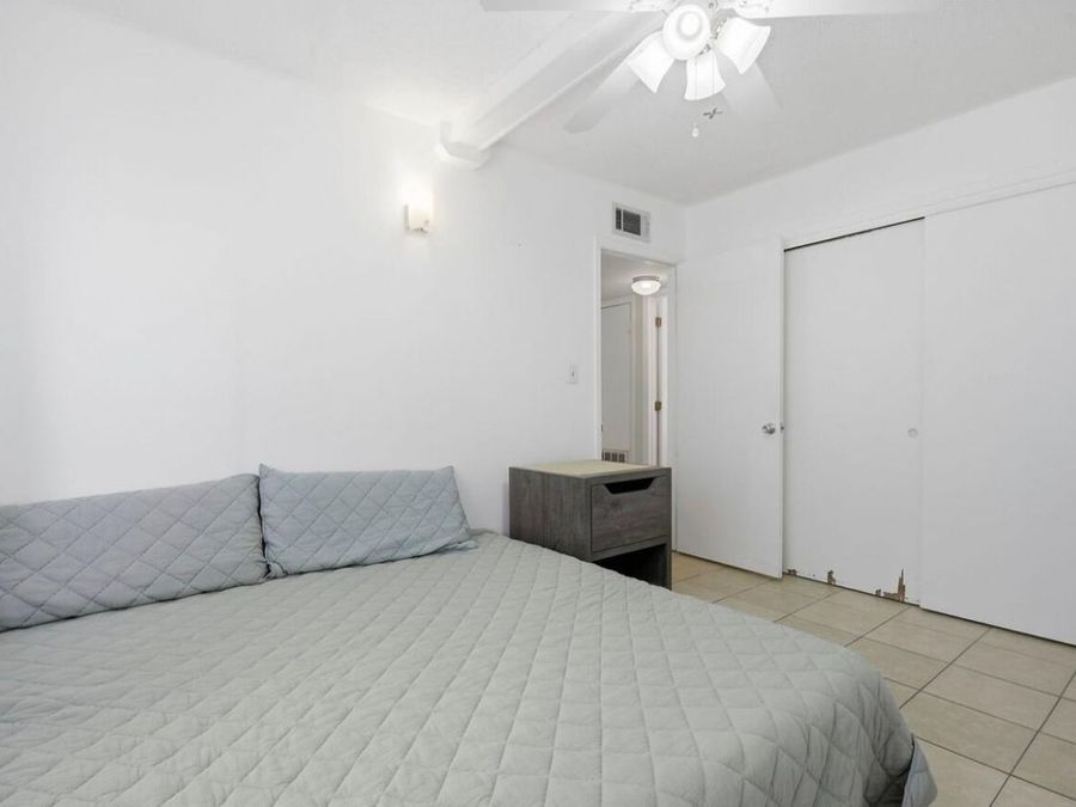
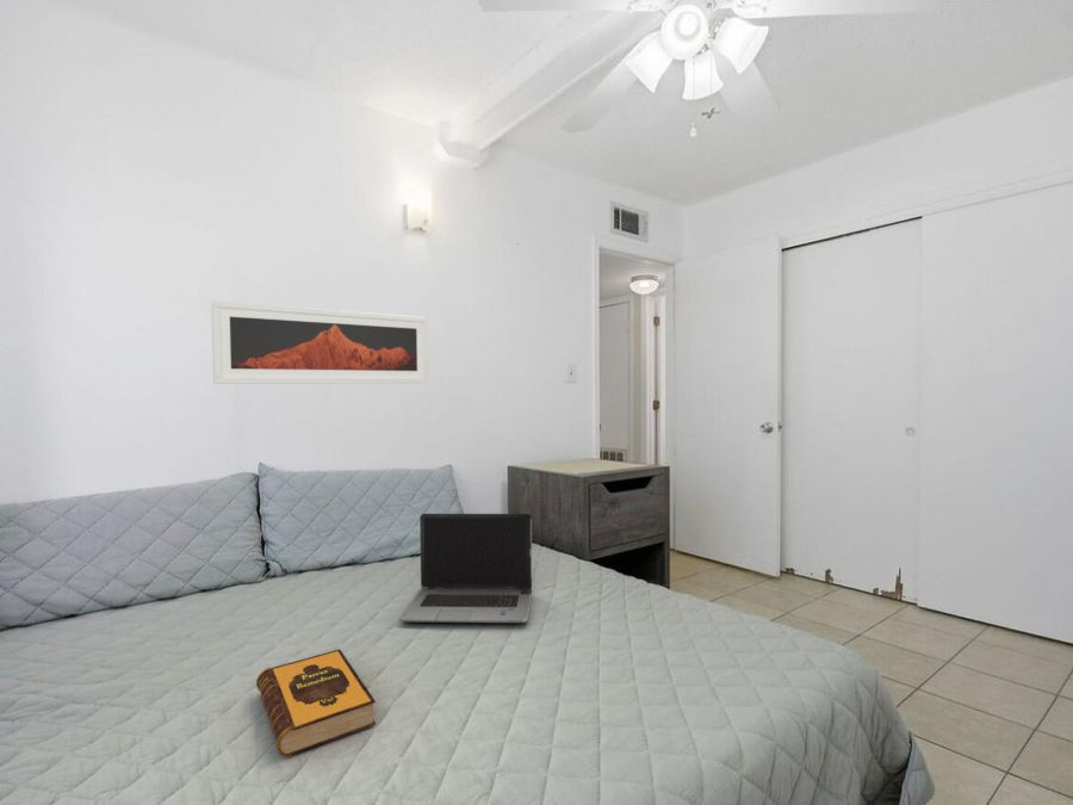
+ hardback book (312, 696)
+ laptop computer (470, 565)
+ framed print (333, 346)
